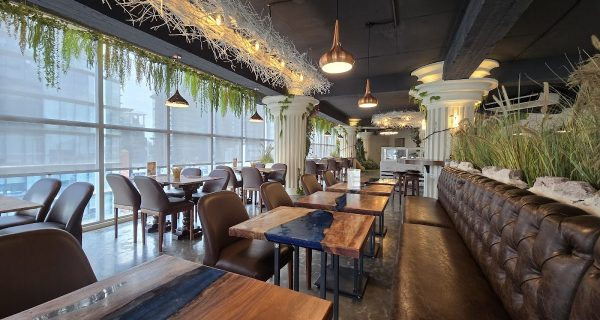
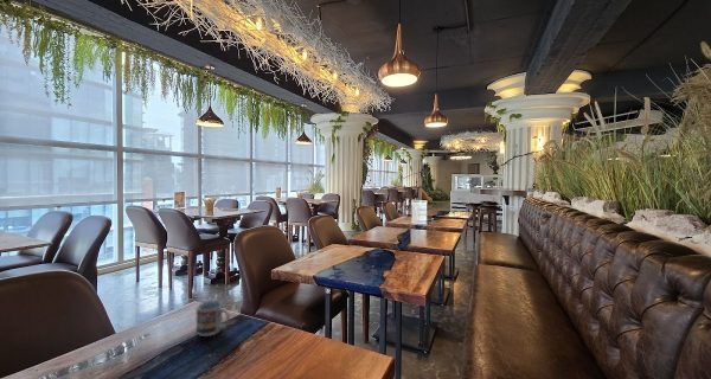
+ cup (213, 317)
